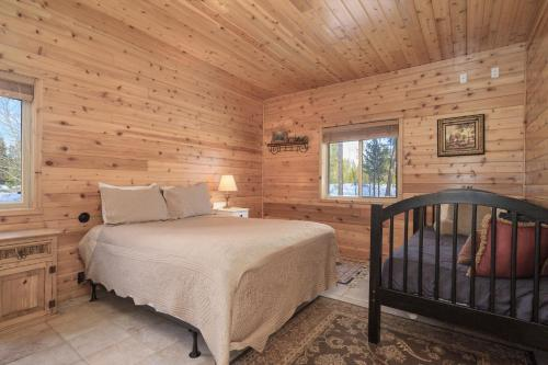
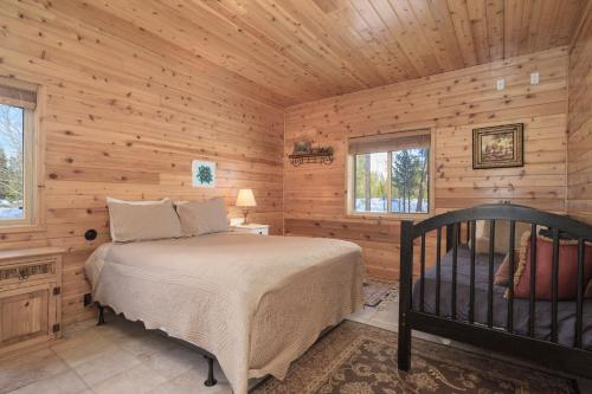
+ wall art (204, 174)
